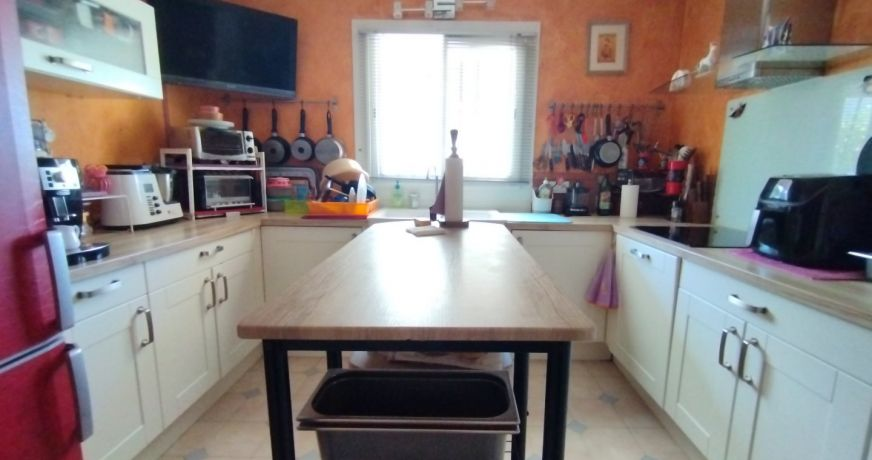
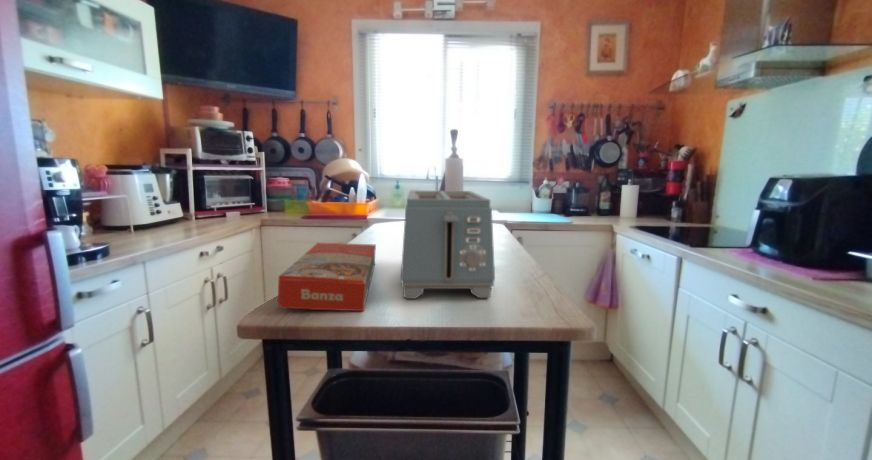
+ macaroni box (335, 270)
+ toaster (444, 238)
